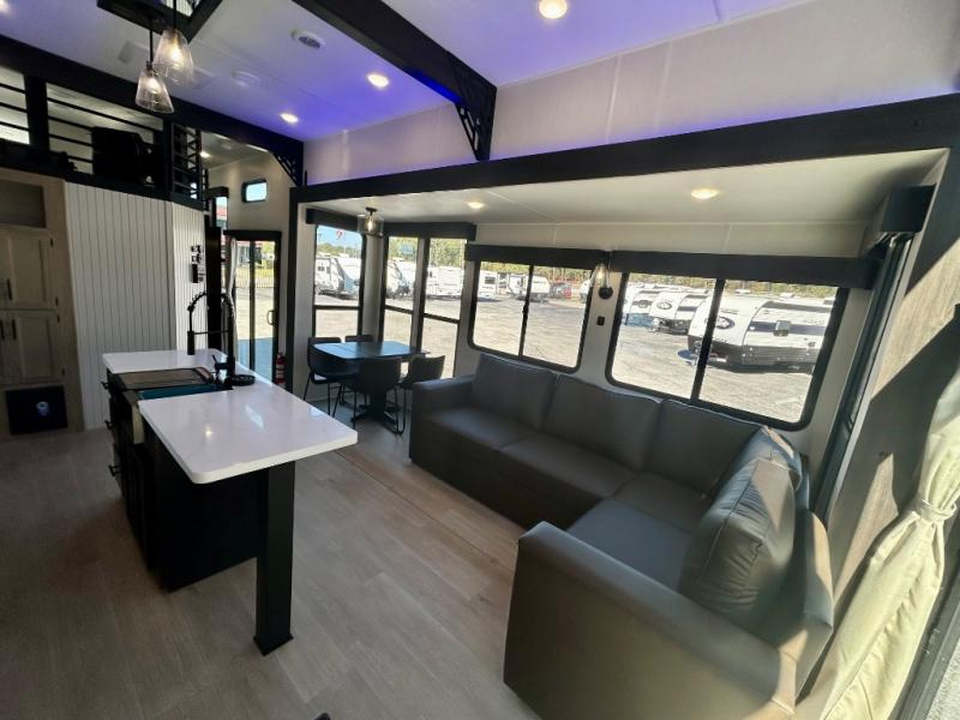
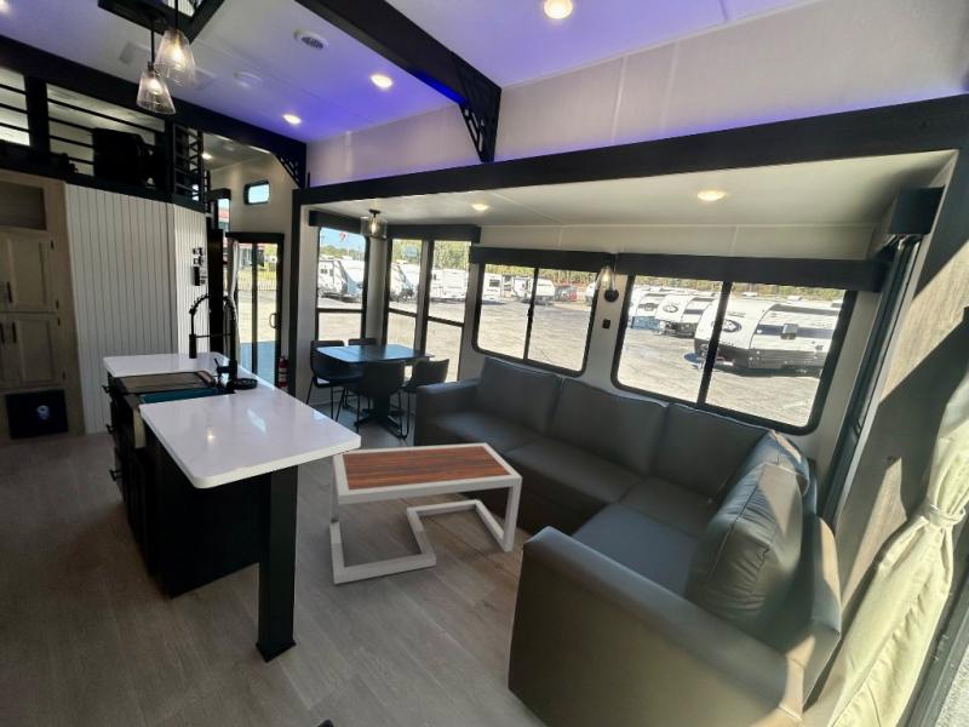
+ coffee table (424, 505)
